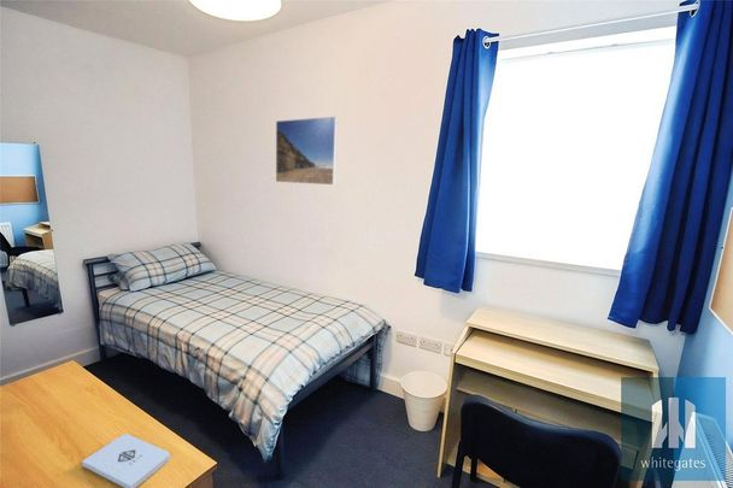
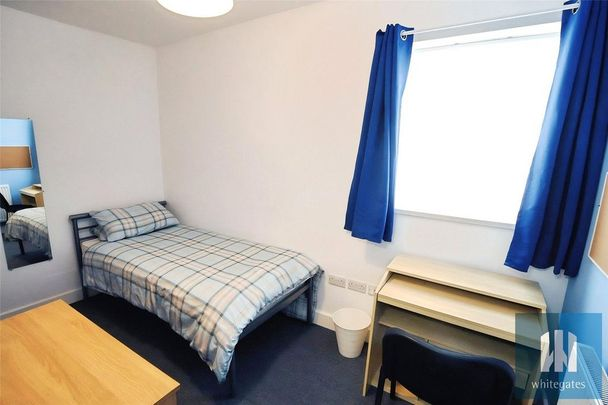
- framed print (304, 151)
- notepad (128, 459)
